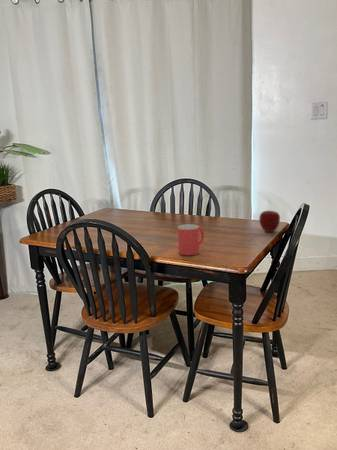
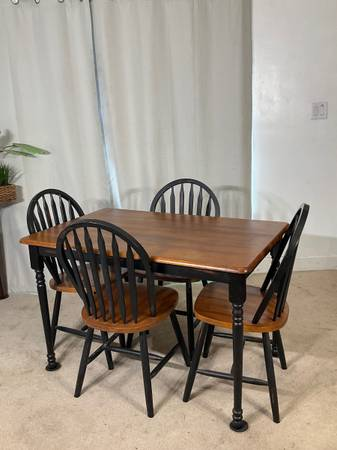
- mug (192, 239)
- apple (269, 221)
